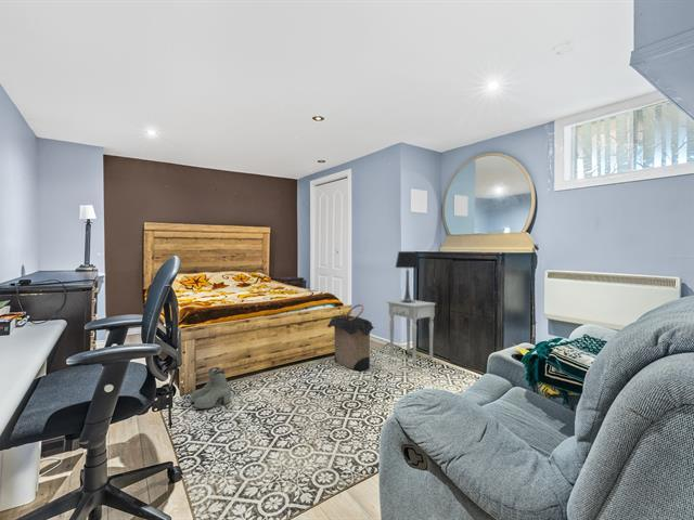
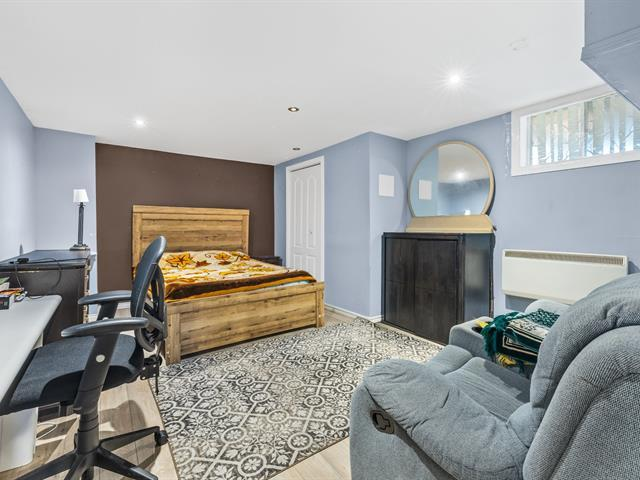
- table lamp (407, 276)
- boots (210, 387)
- laundry hamper (349, 334)
- nightstand (409, 329)
